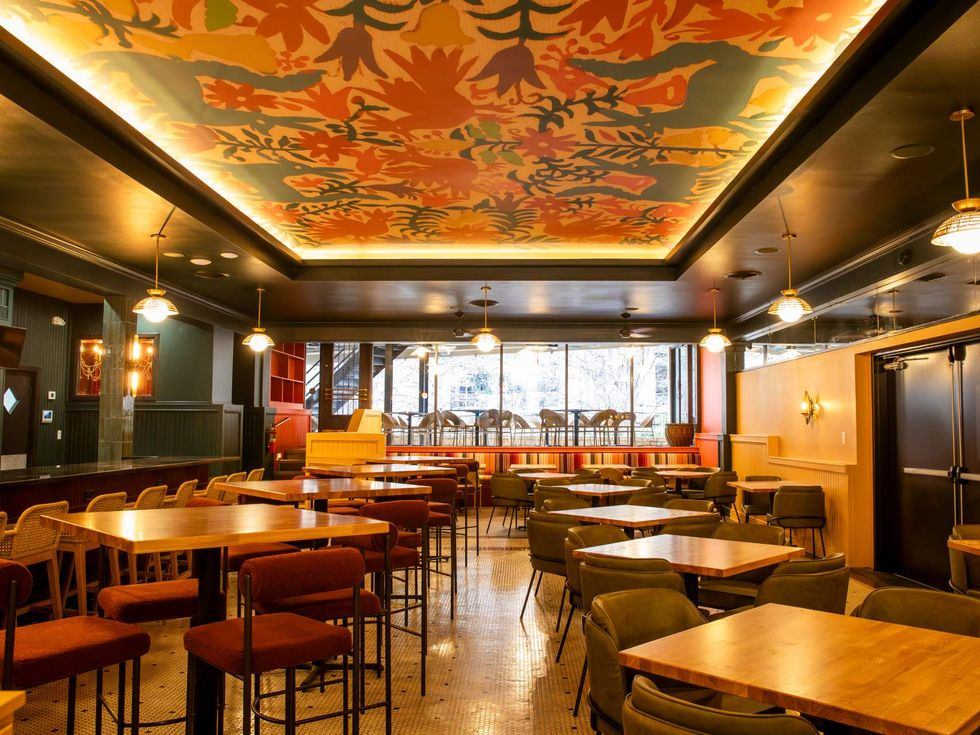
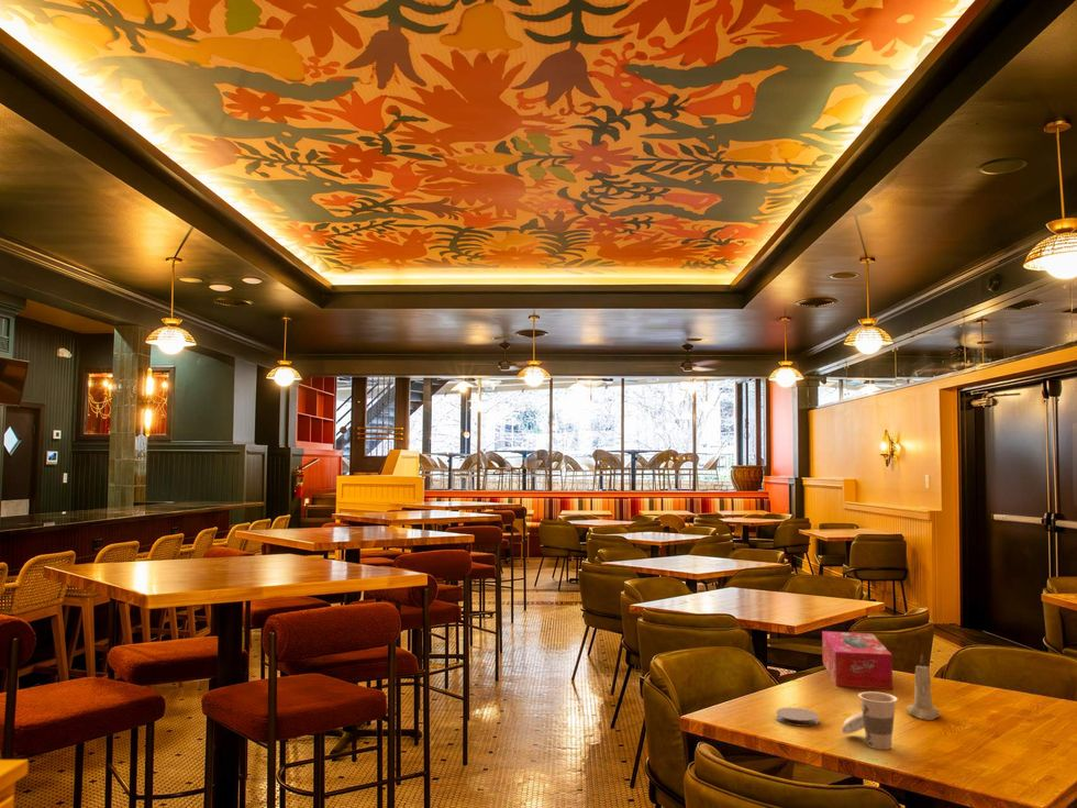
+ cup (868, 718)
+ tissue box (855, 658)
+ coaster (797, 716)
+ candle (922, 684)
